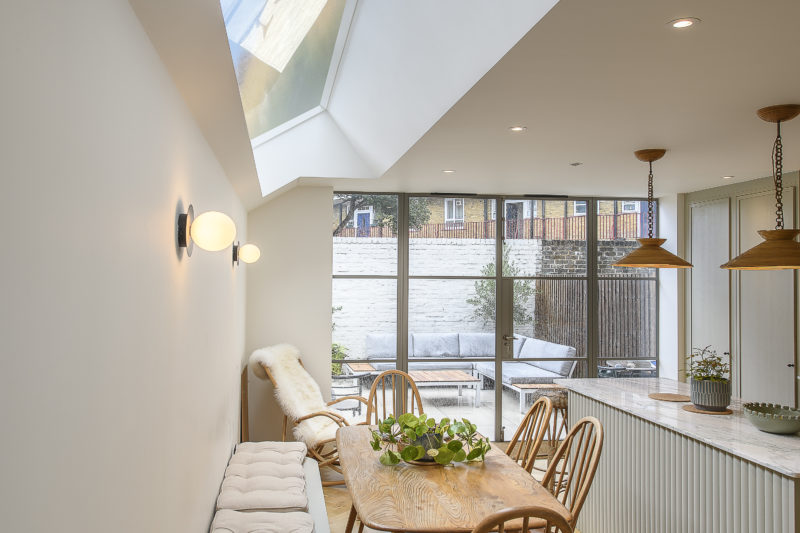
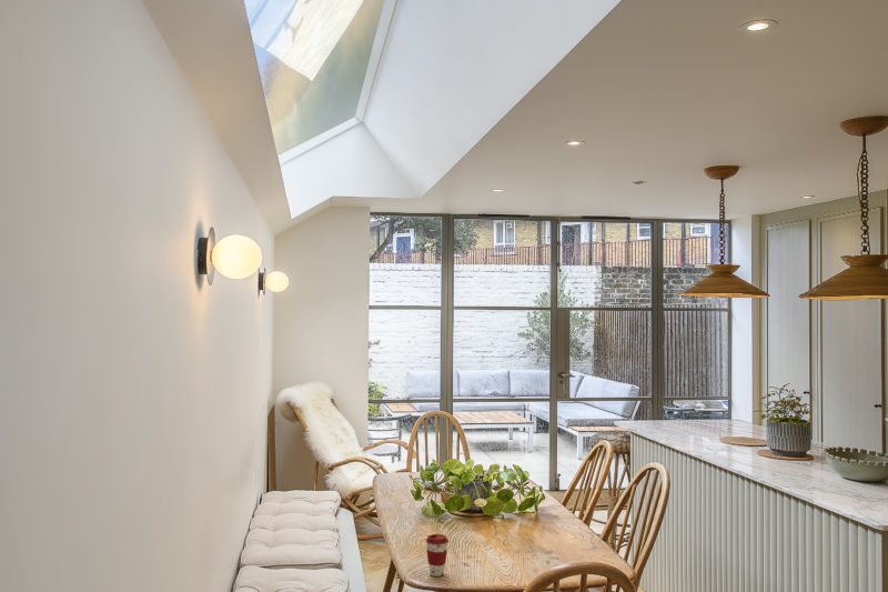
+ coffee cup (436, 554)
